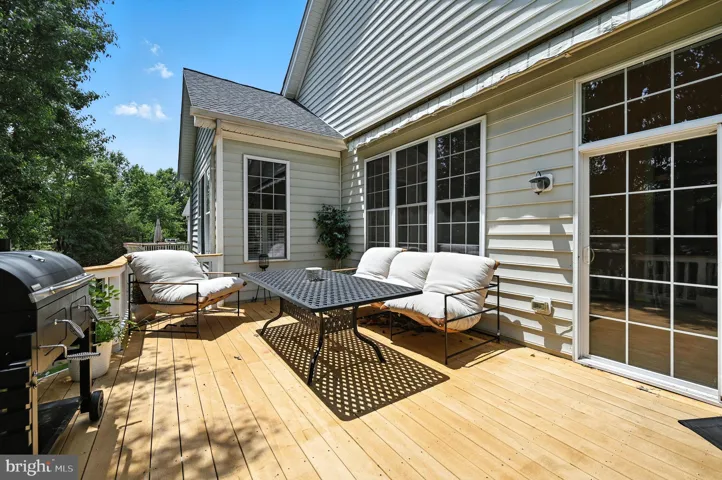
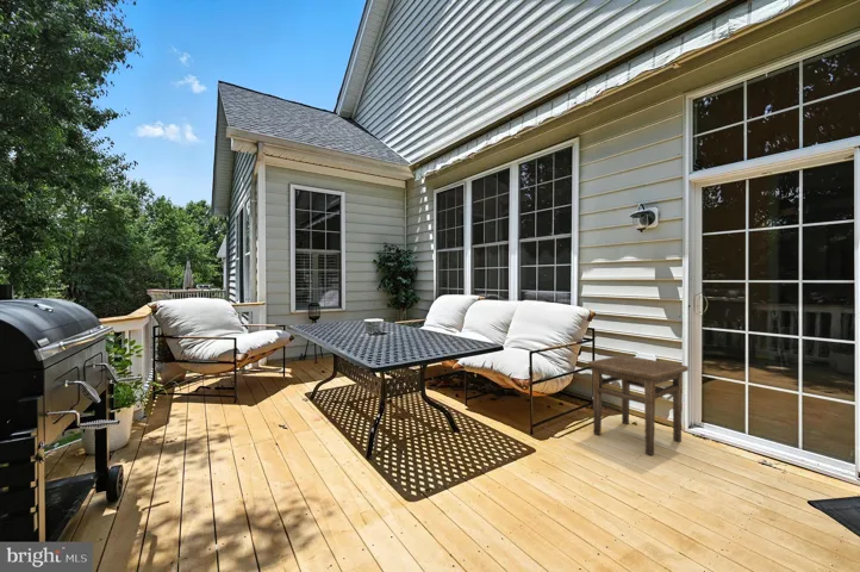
+ side table (636, 400)
